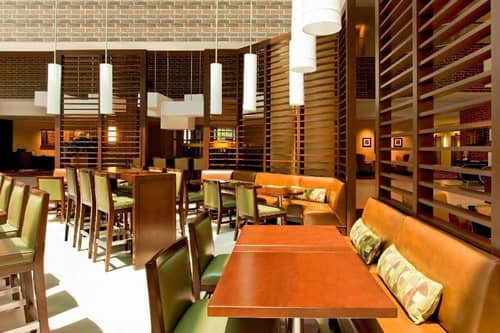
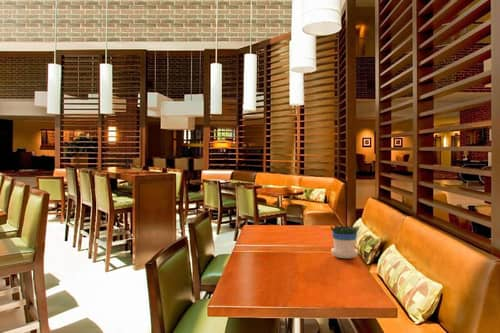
+ flowerpot (344, 241)
